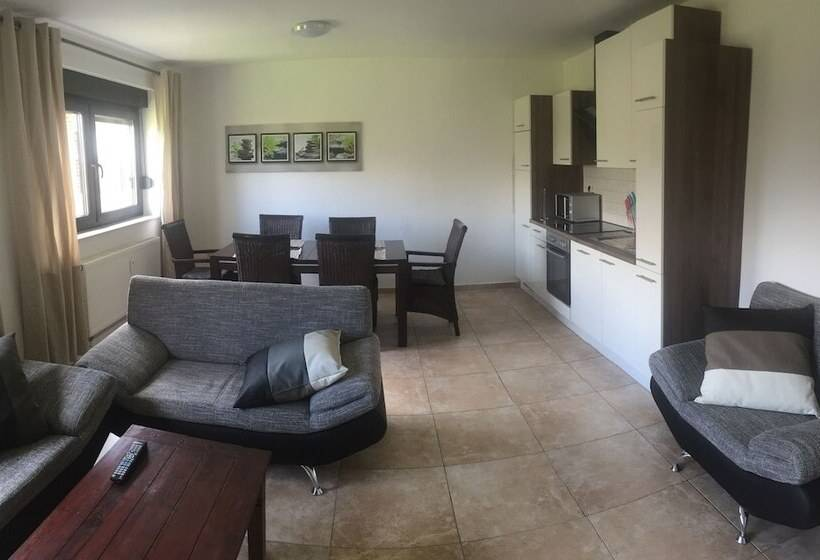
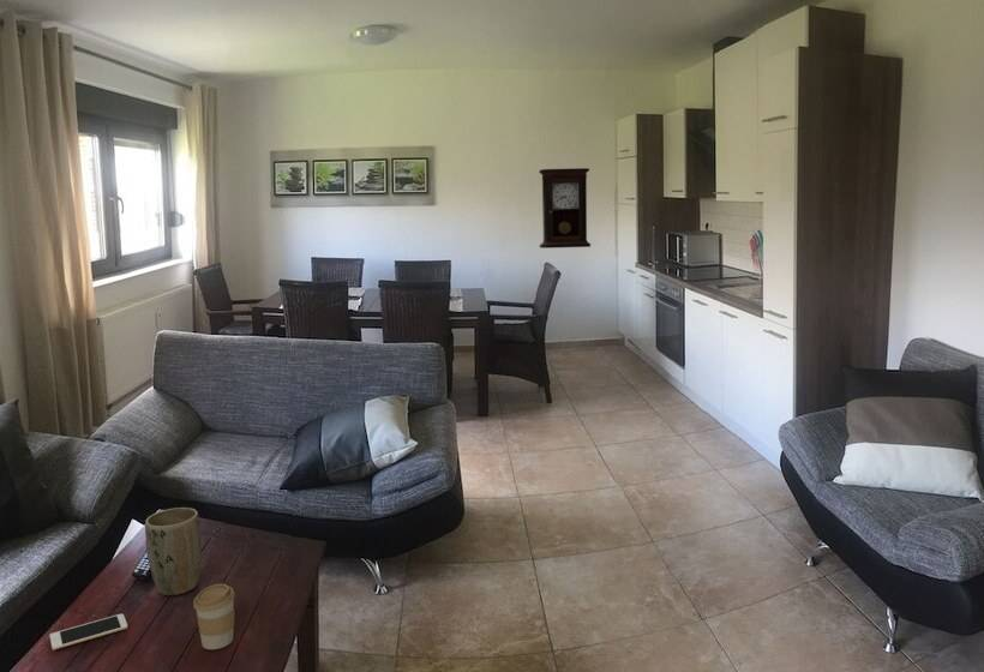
+ cell phone (89, 630)
+ plant pot (174, 552)
+ pendulum clock (564, 208)
+ coffee cup (215, 616)
